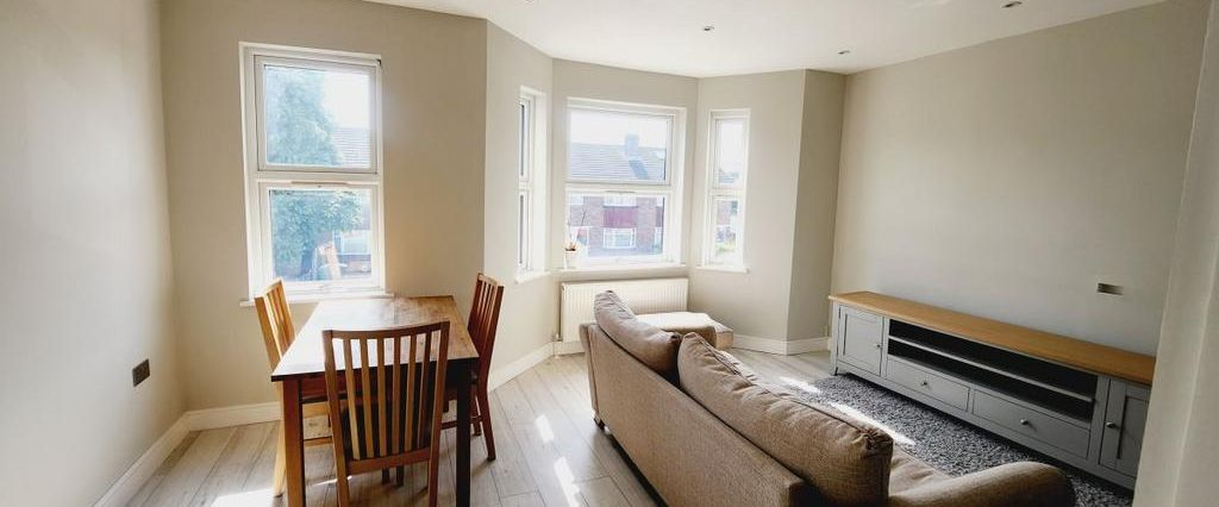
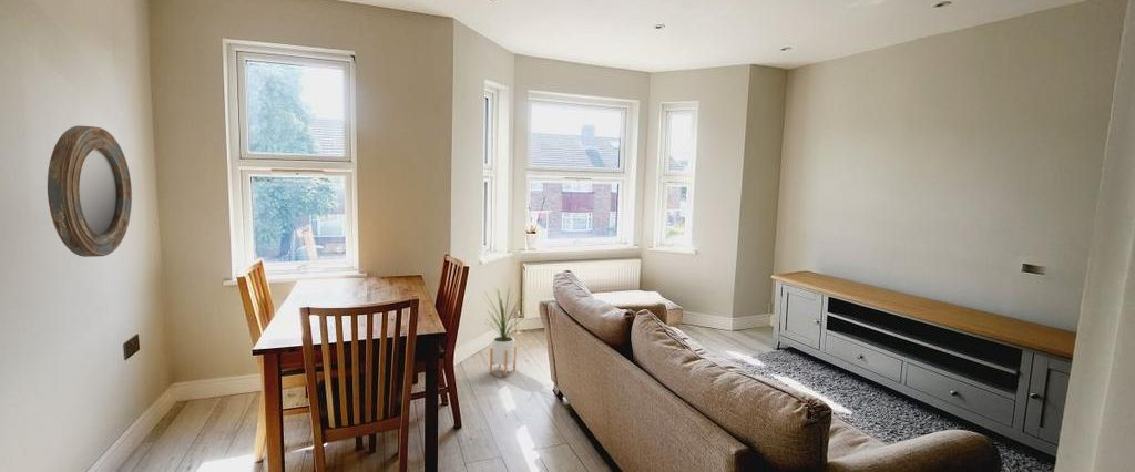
+ house plant (503, 328)
+ home mirror (94, 192)
